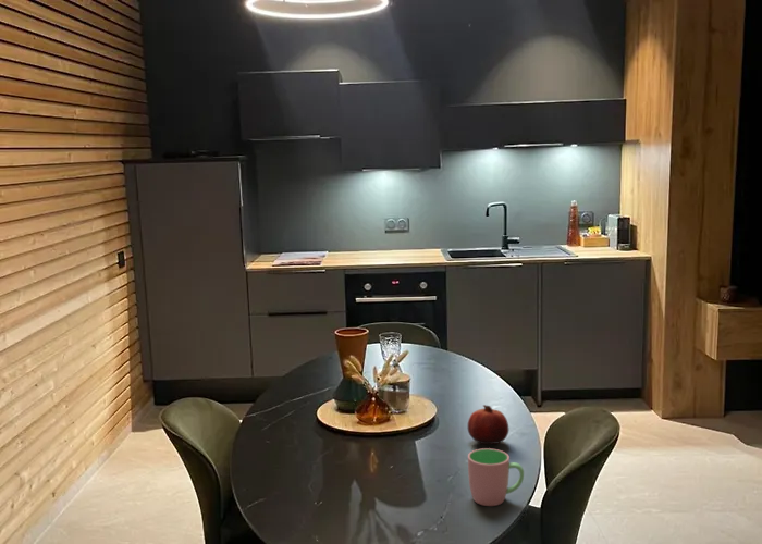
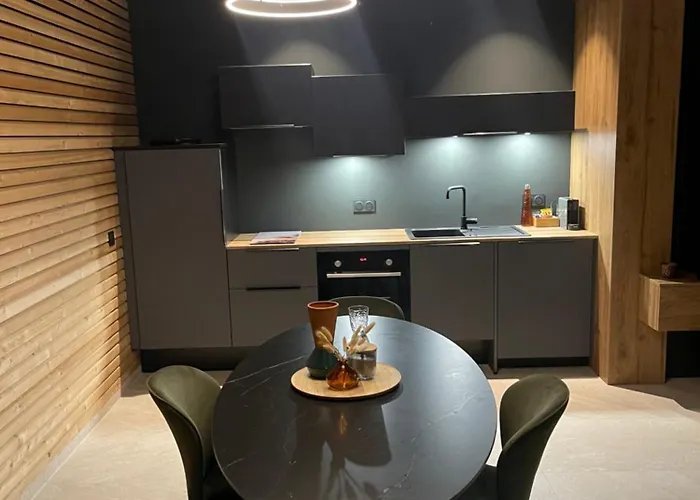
- cup (495, 478)
- fruit (488, 424)
